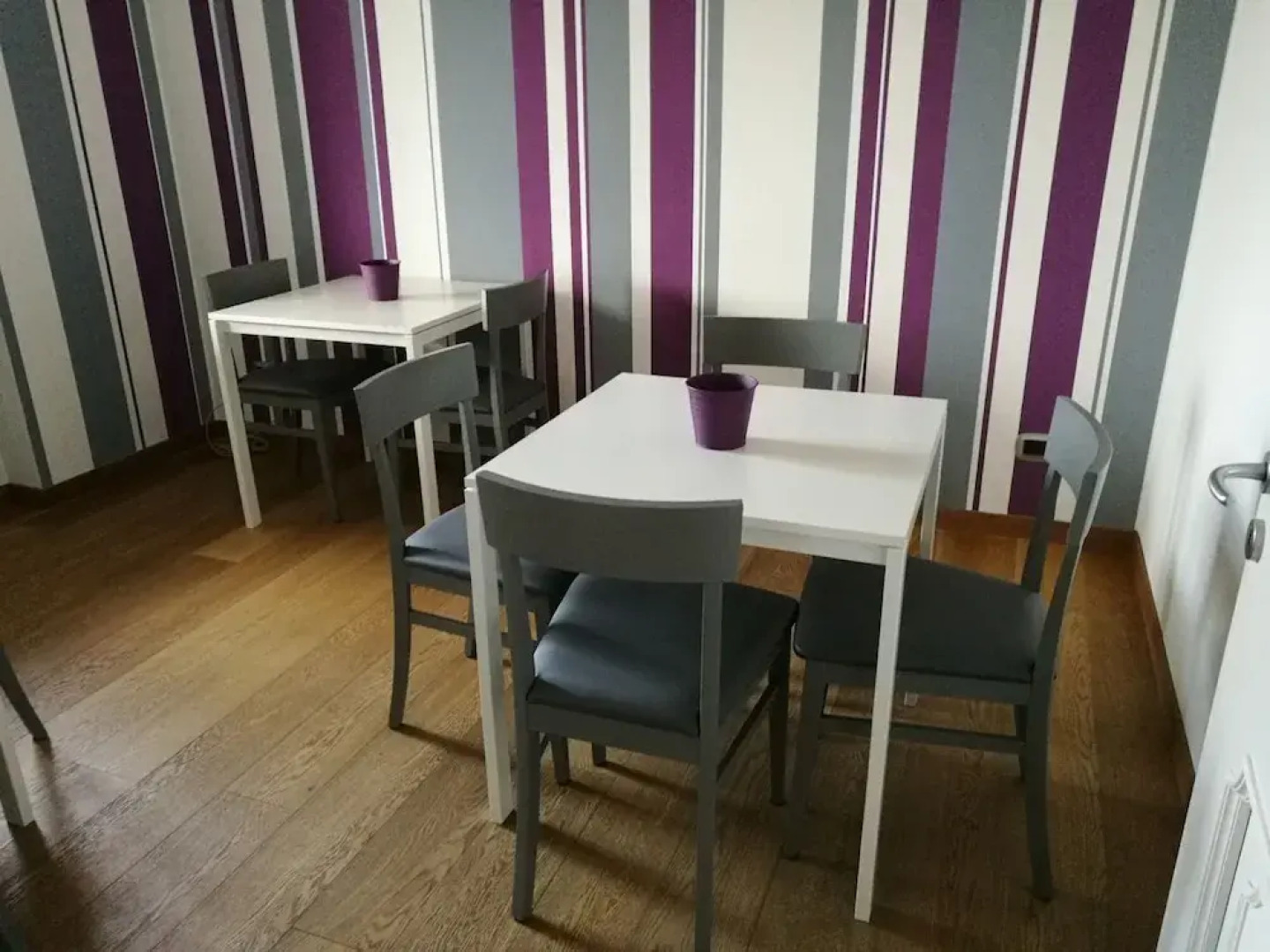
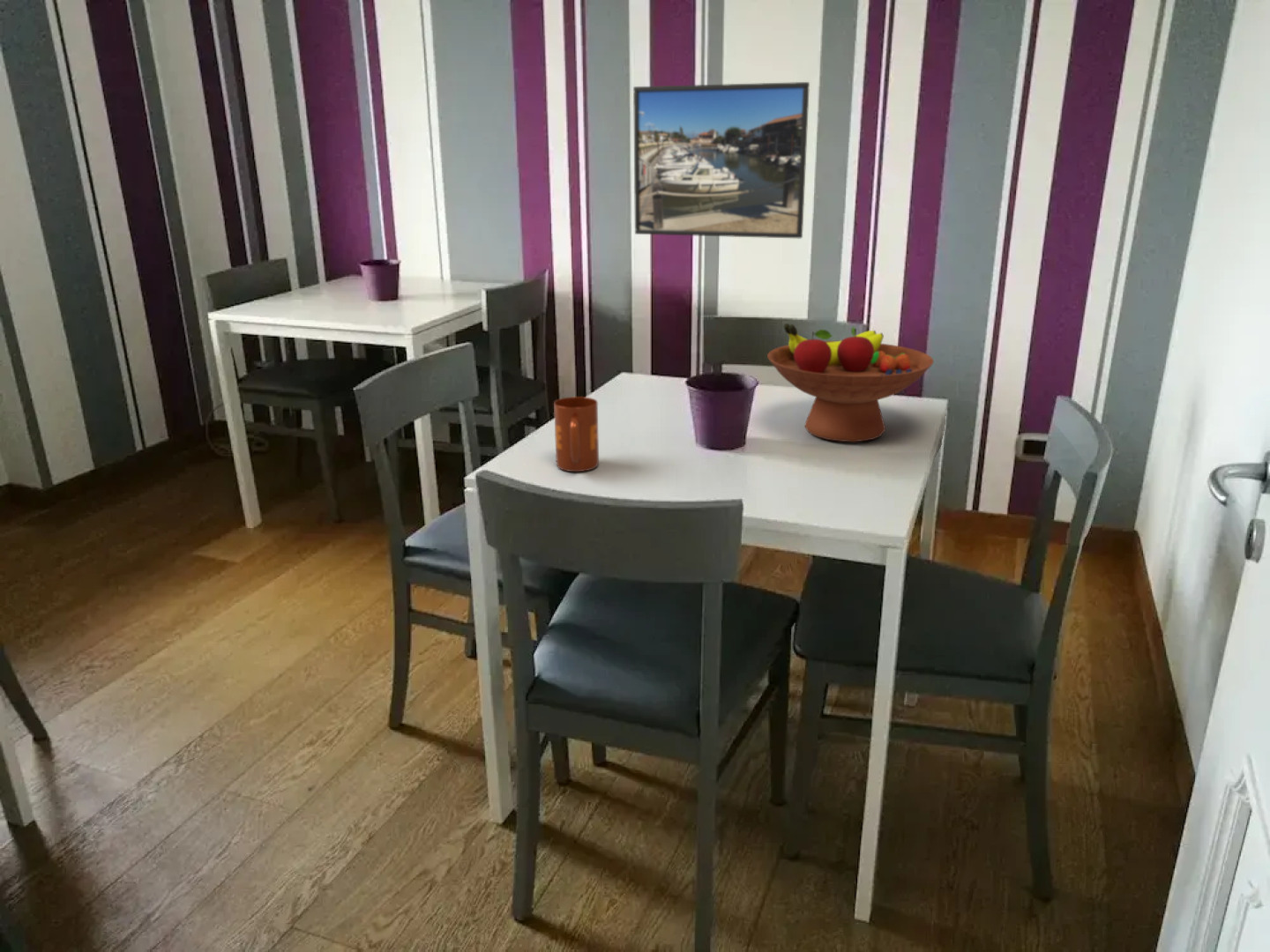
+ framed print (717, 161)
+ mug (576, 437)
+ fruit bowl (848, 380)
